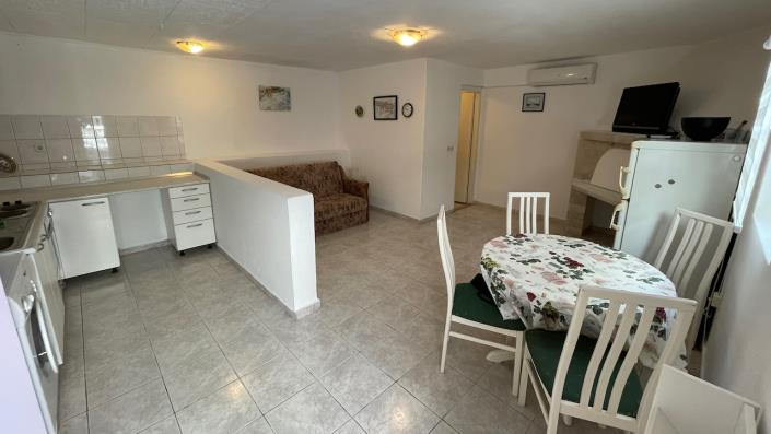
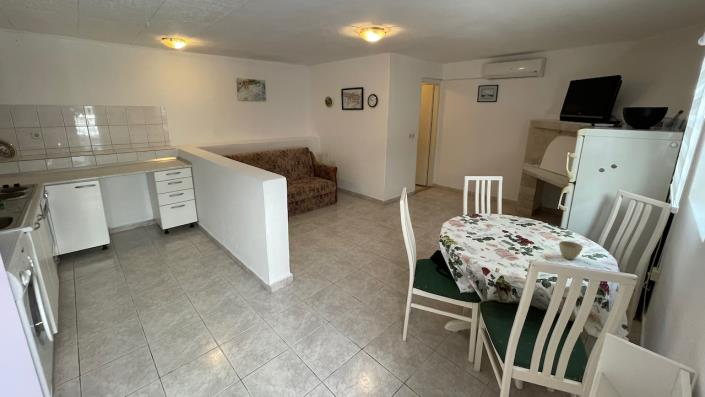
+ flower pot (569, 250)
